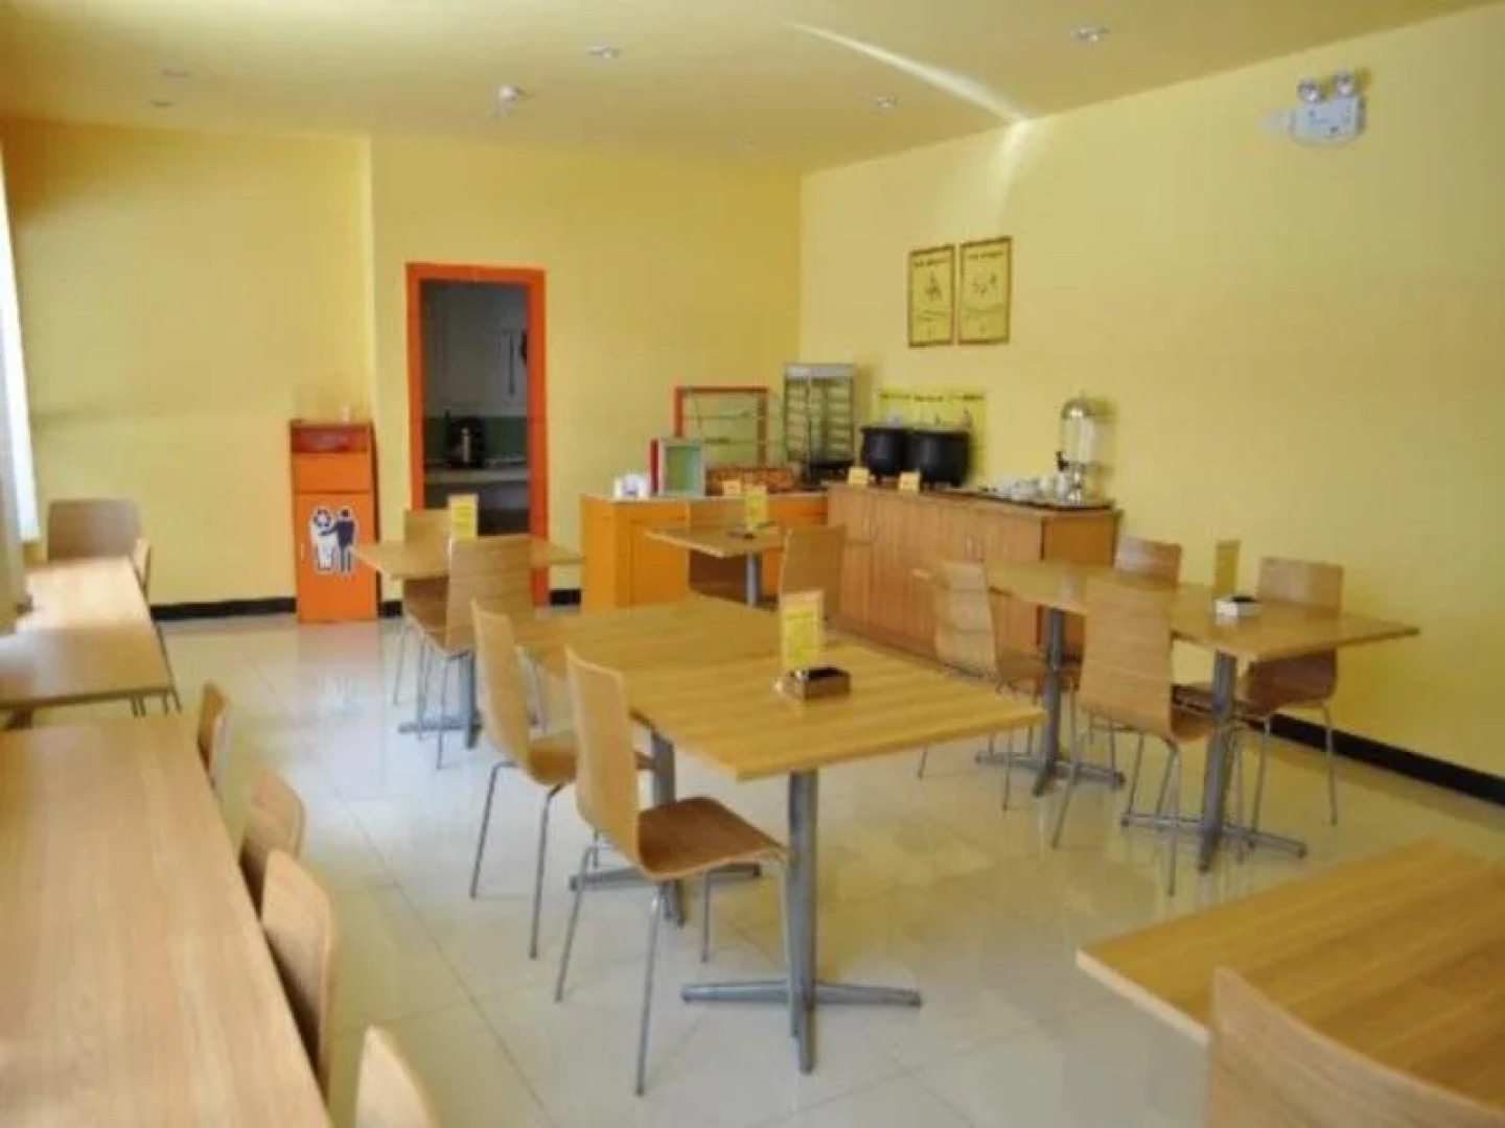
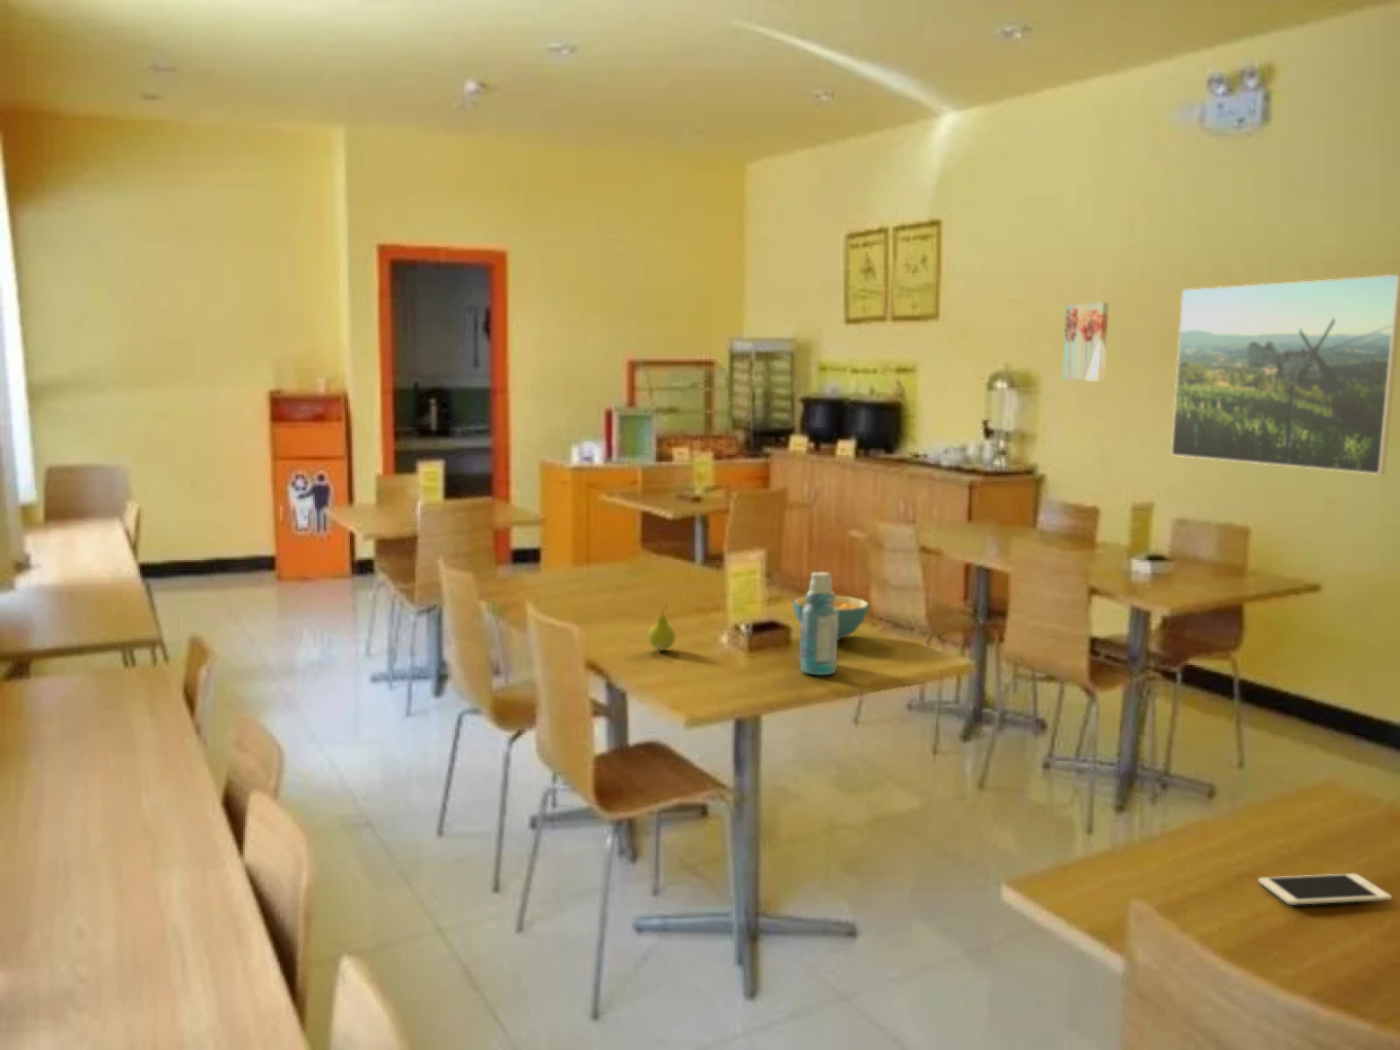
+ bottle (816, 619)
+ wall art (1084, 341)
+ cell phone (1323, 889)
+ fruit (661, 626)
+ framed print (1274, 374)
+ cereal bowl (838, 620)
